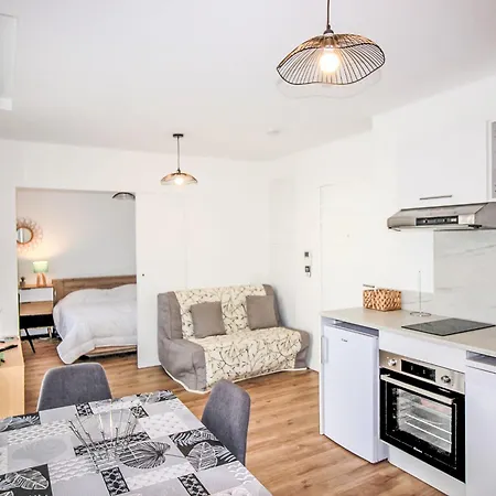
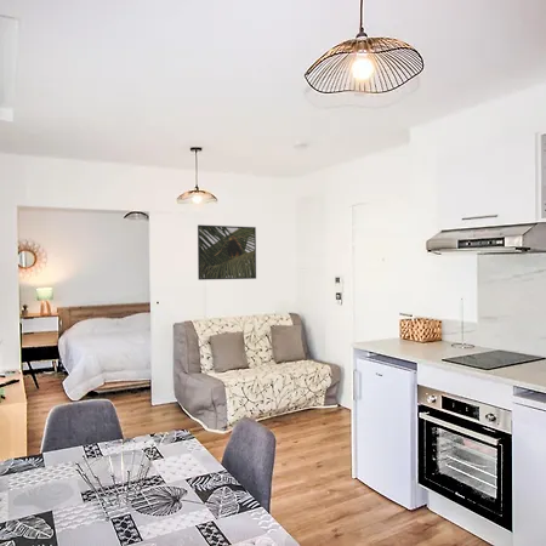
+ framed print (227, 252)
